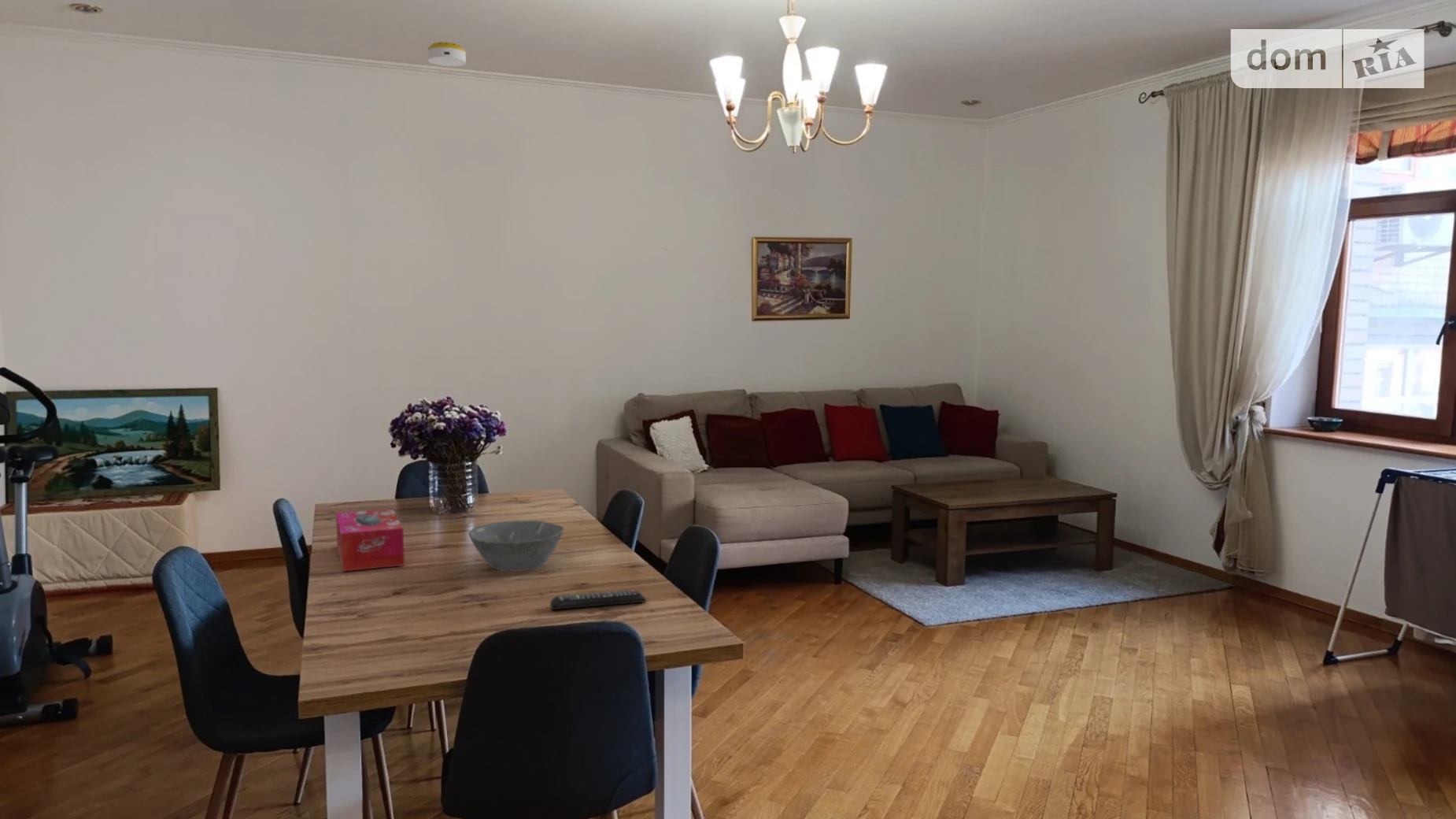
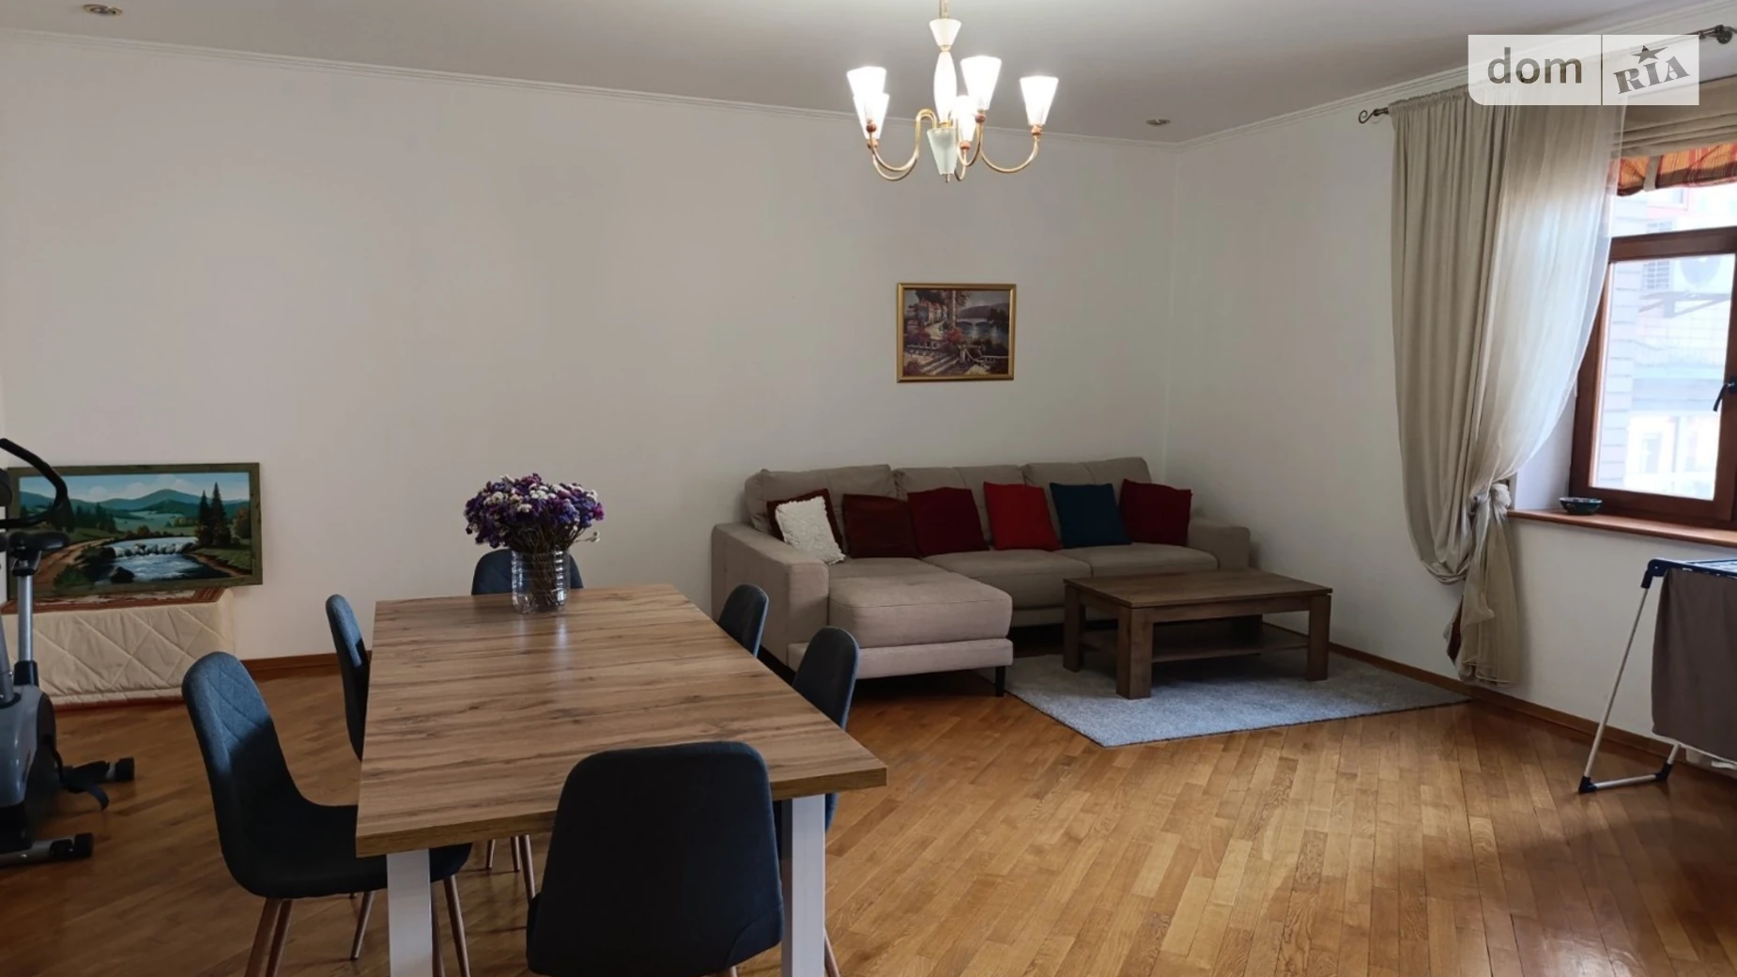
- tissue box (368, 538)
- bowl (516, 548)
- remote control (598, 599)
- smoke detector (446, 54)
